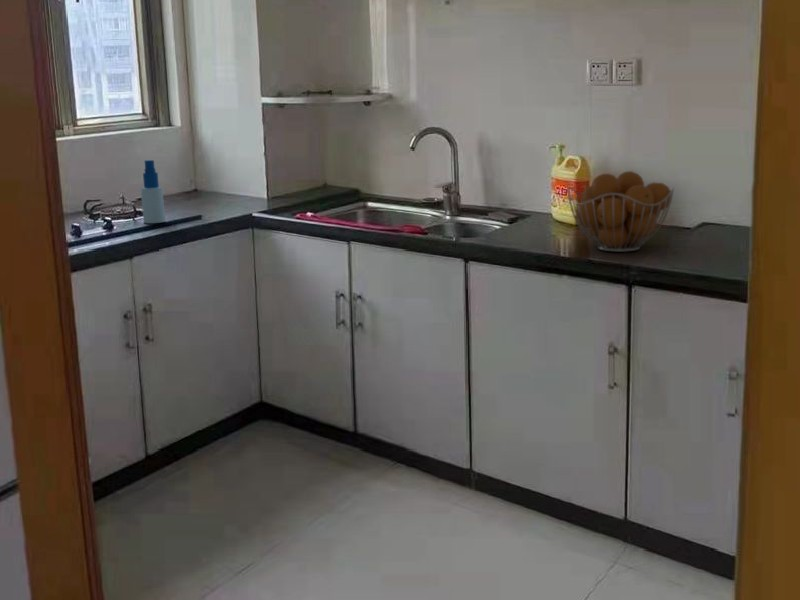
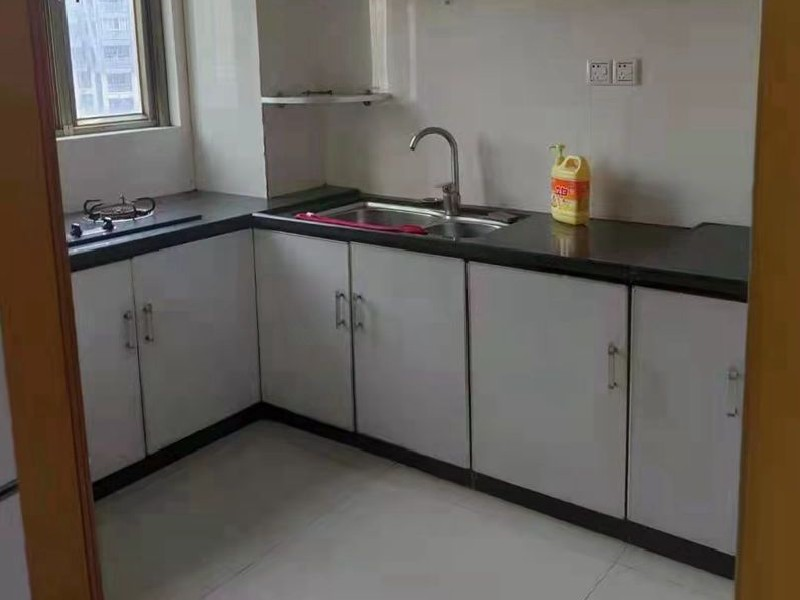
- spray bottle (151, 191)
- fruit basket (619, 210)
